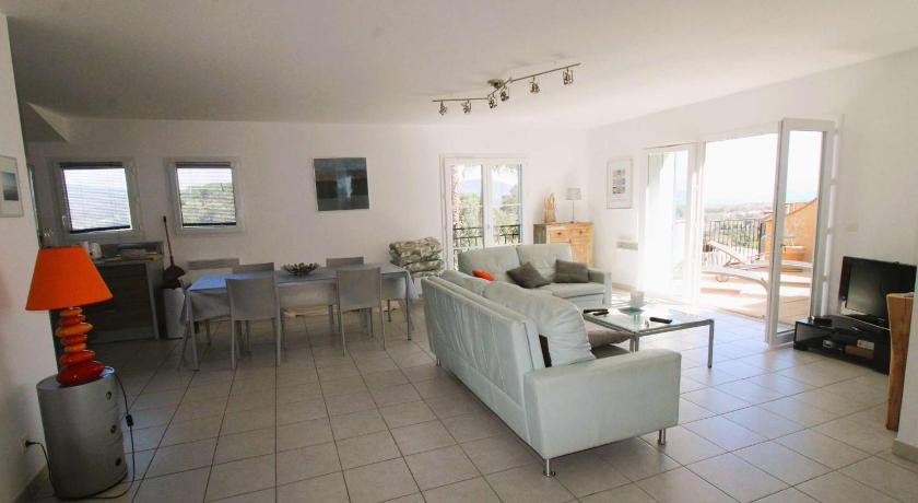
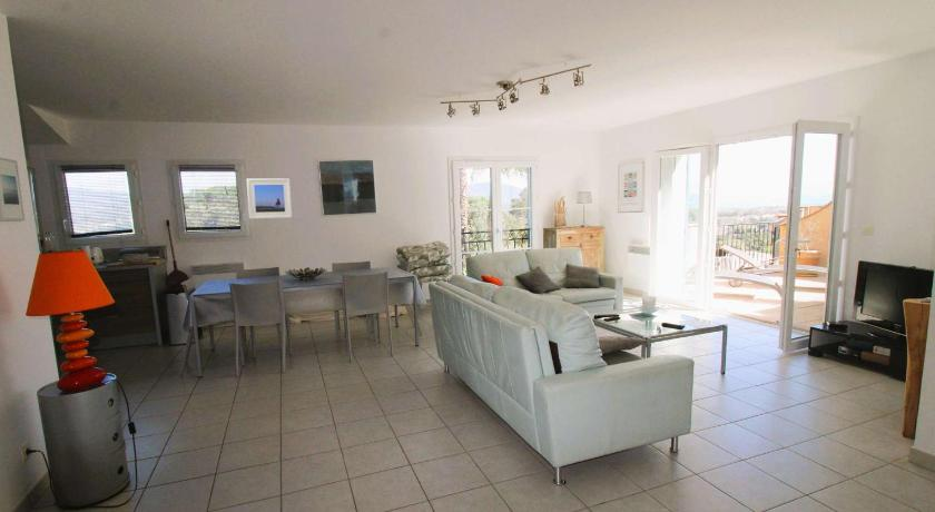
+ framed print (269, 198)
